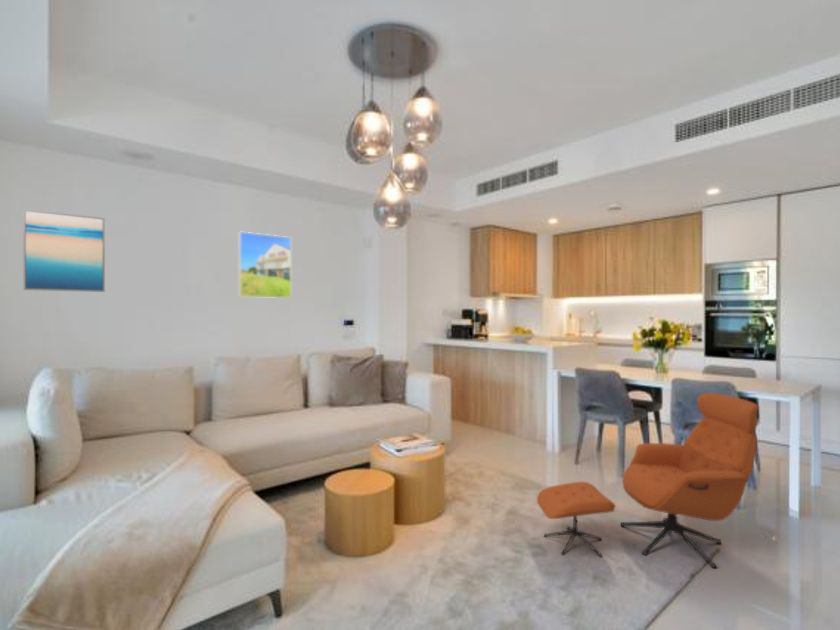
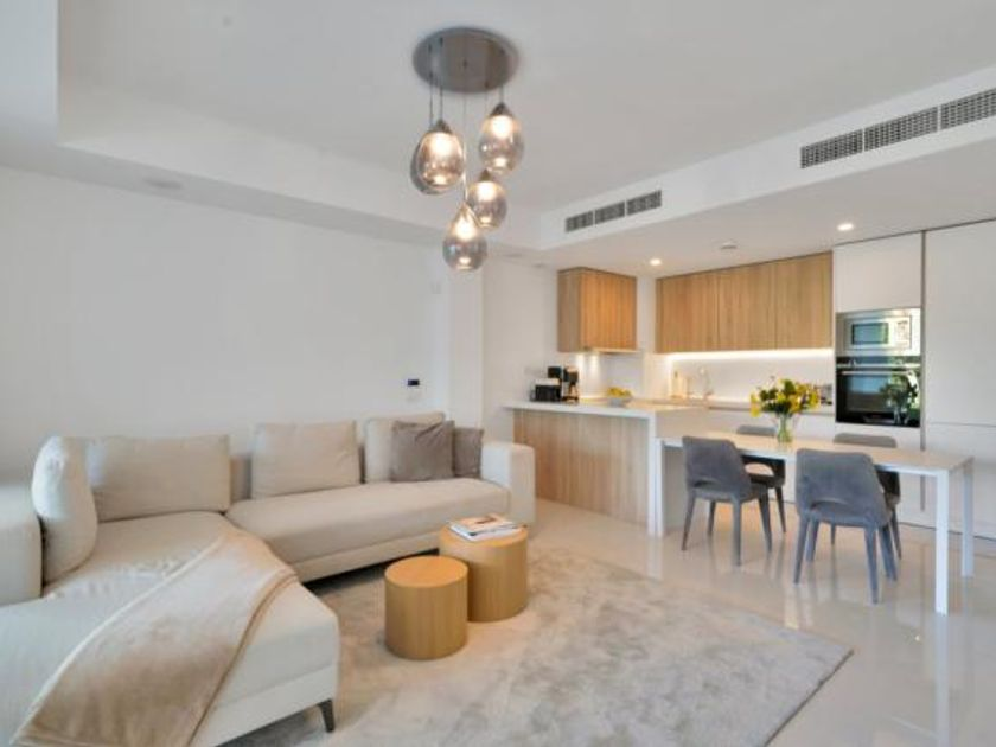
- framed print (265, 266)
- lounge chair (640, 469)
- wall art (65, 252)
